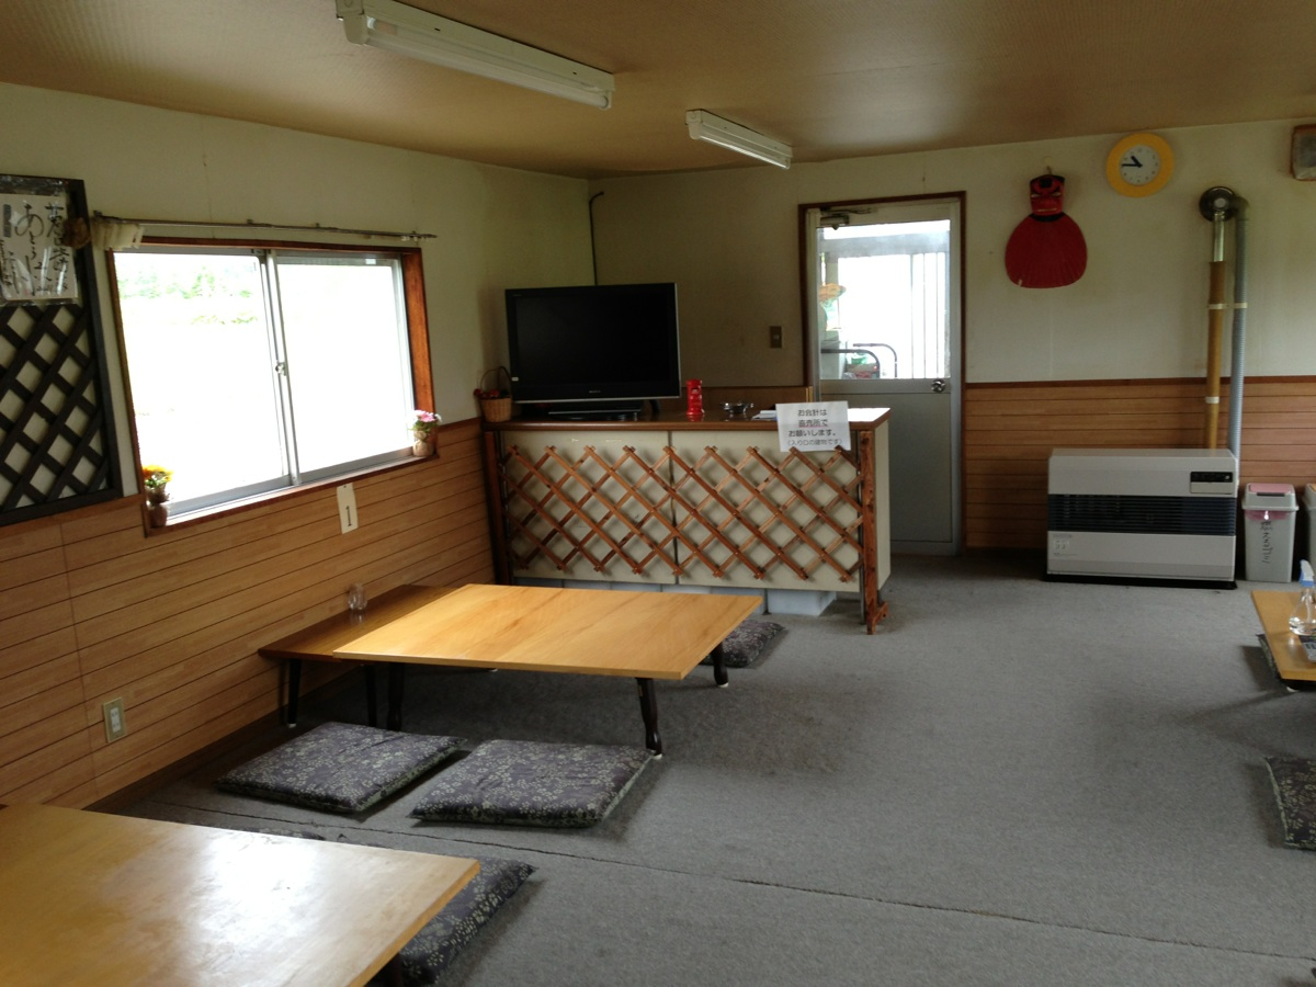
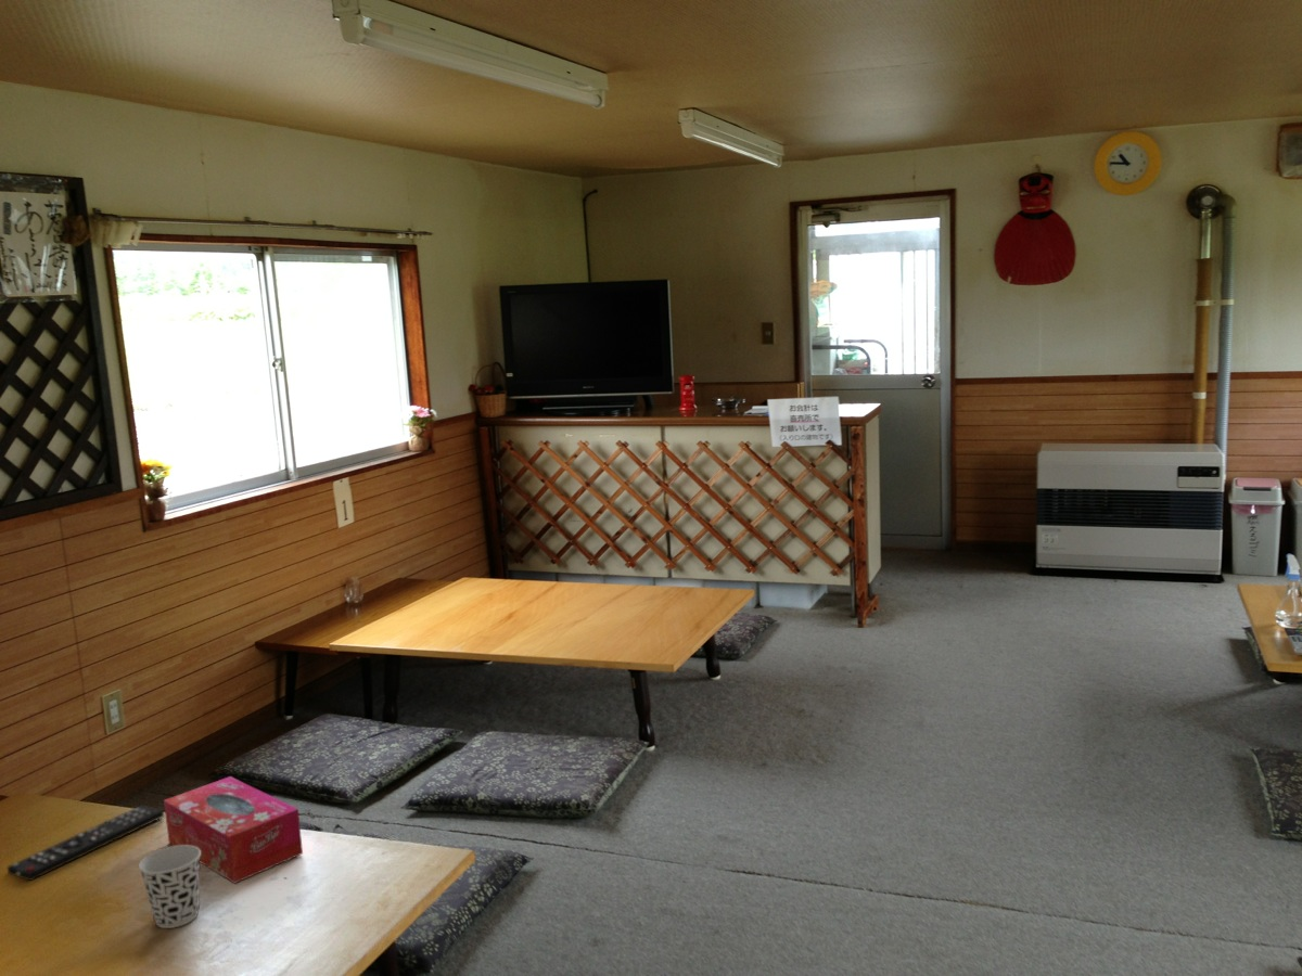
+ remote control (88, 839)
+ tissue box (232, 826)
+ cup (173, 888)
